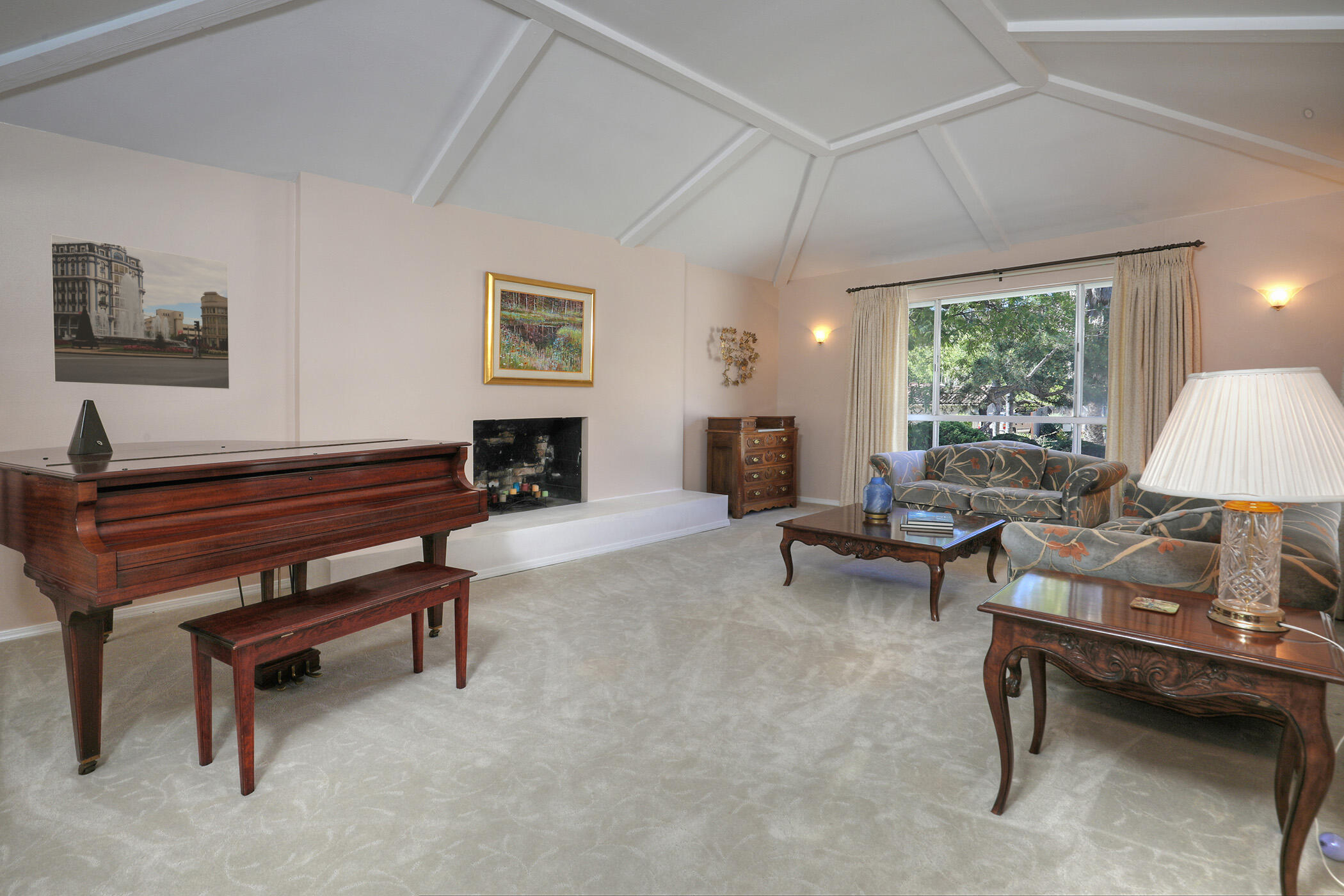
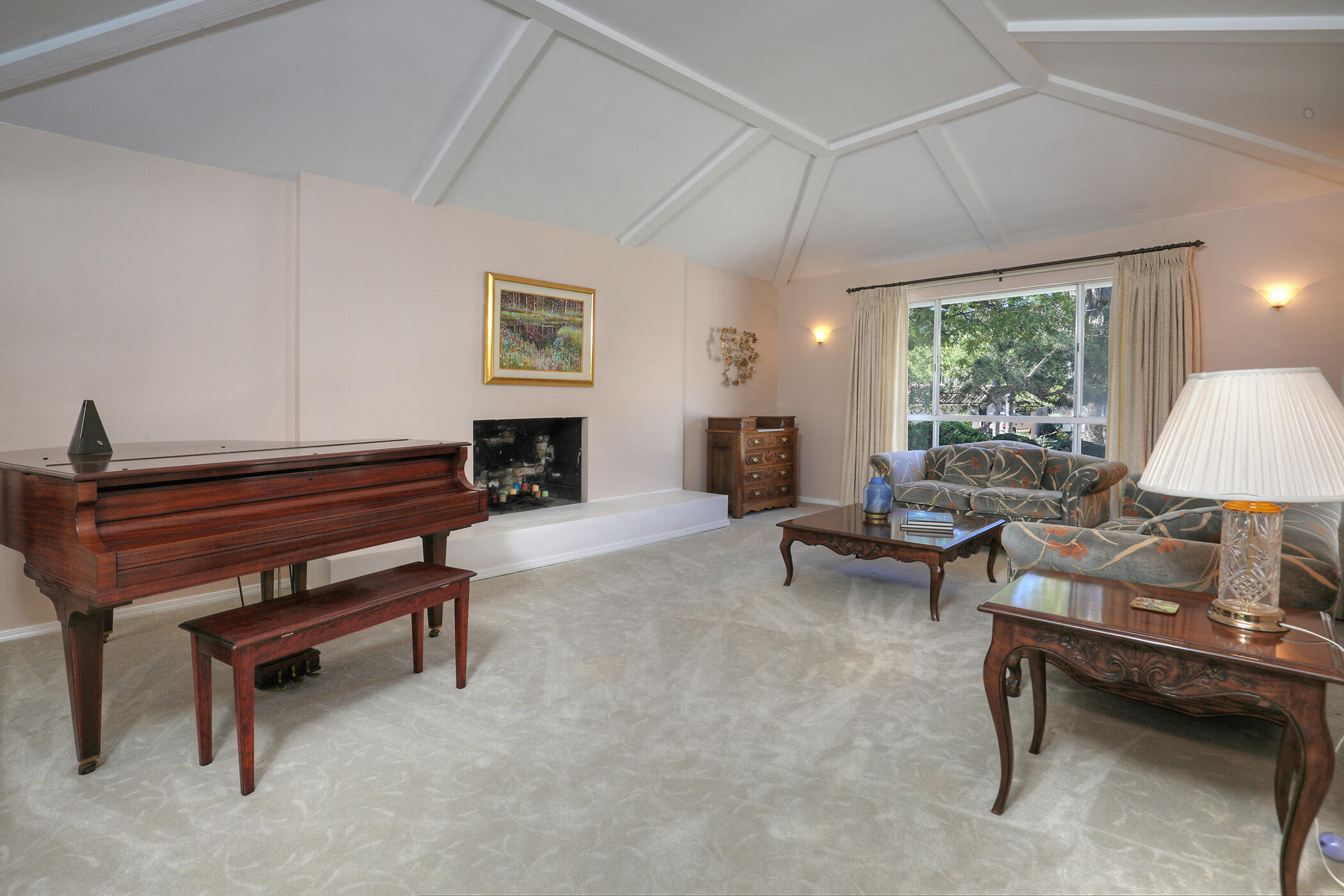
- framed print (147, 318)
